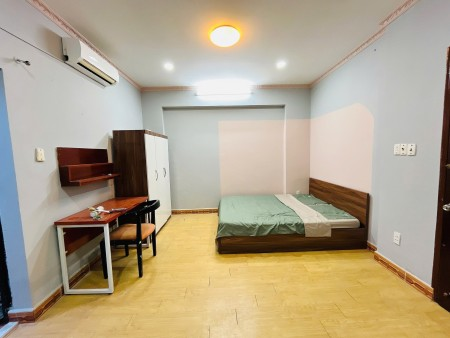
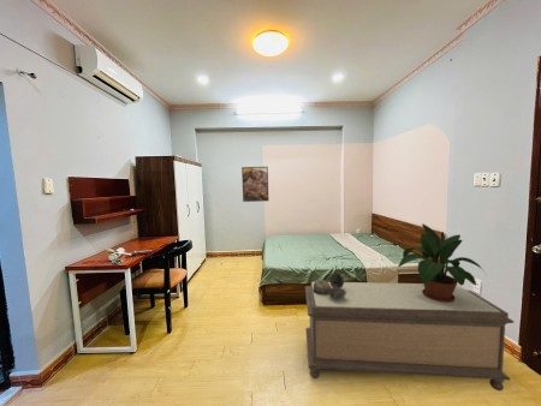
+ decorative bowl (328, 283)
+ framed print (255, 184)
+ bench (391, 328)
+ potted plant (436, 258)
